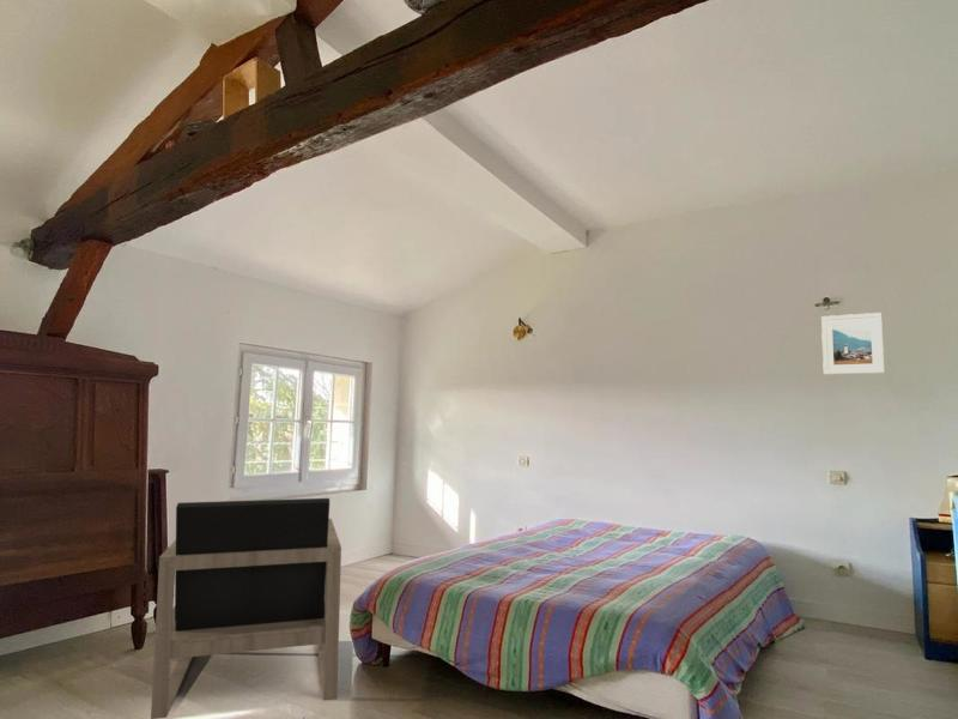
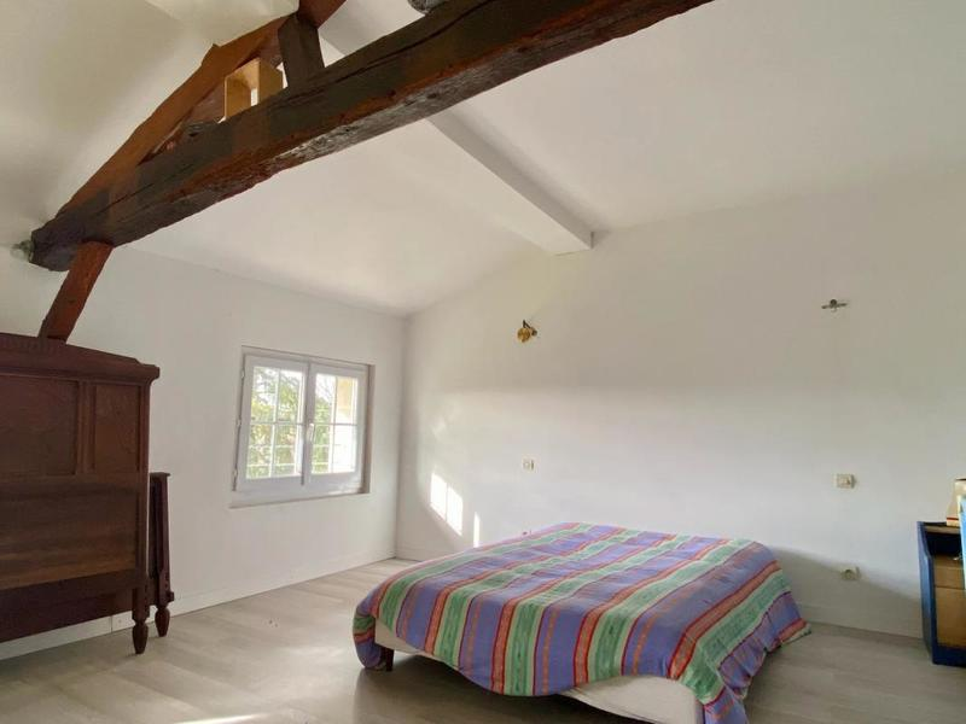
- armchair (256, 581)
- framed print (851, 344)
